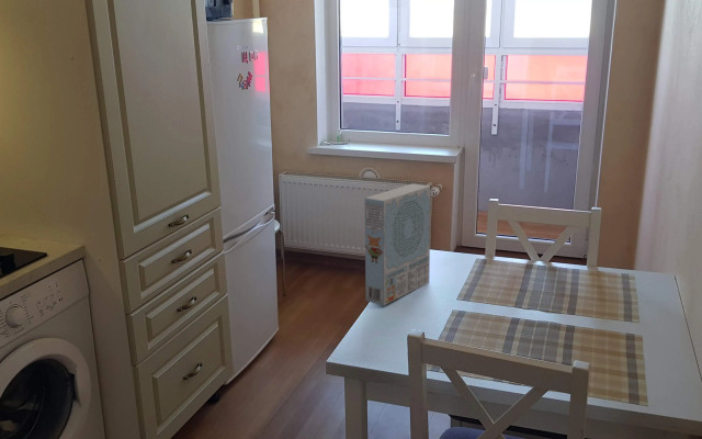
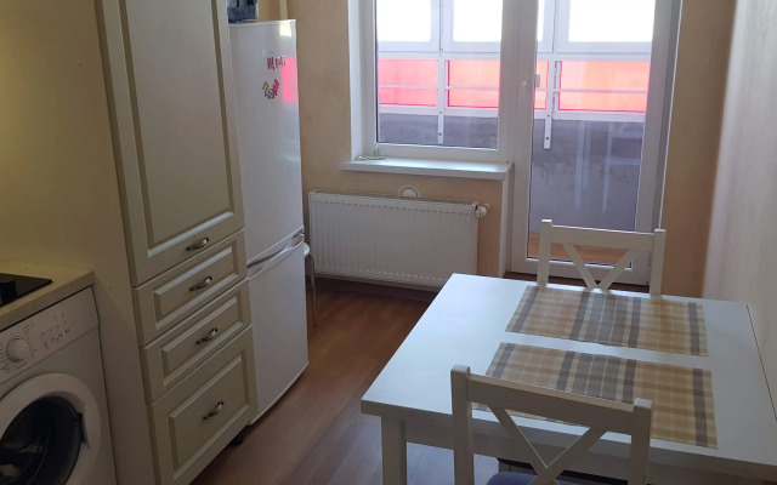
- cereal box (398, 241)
